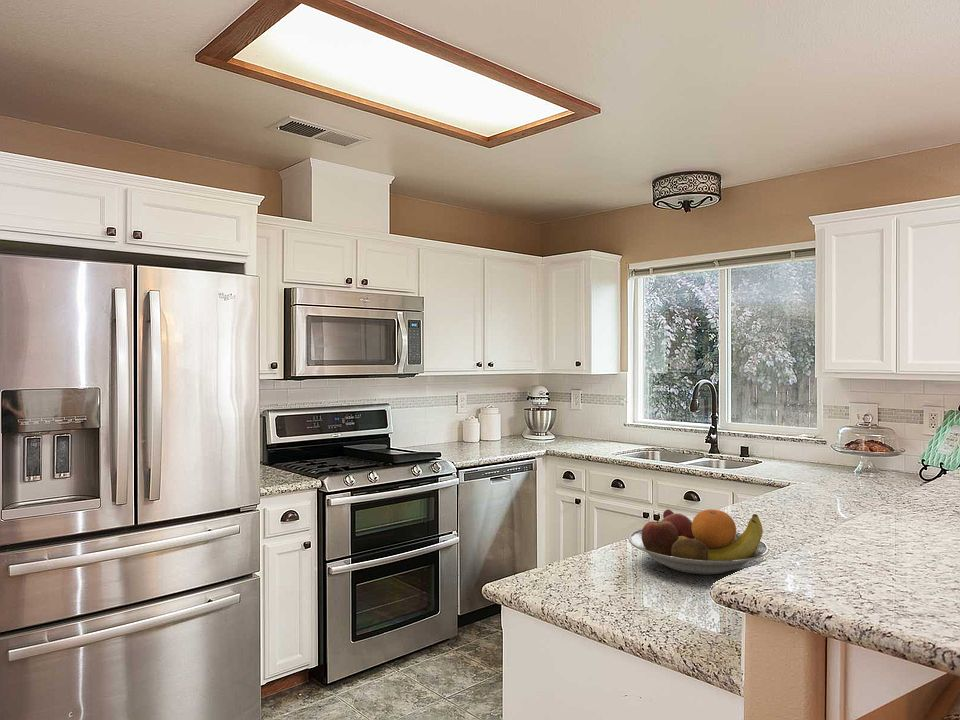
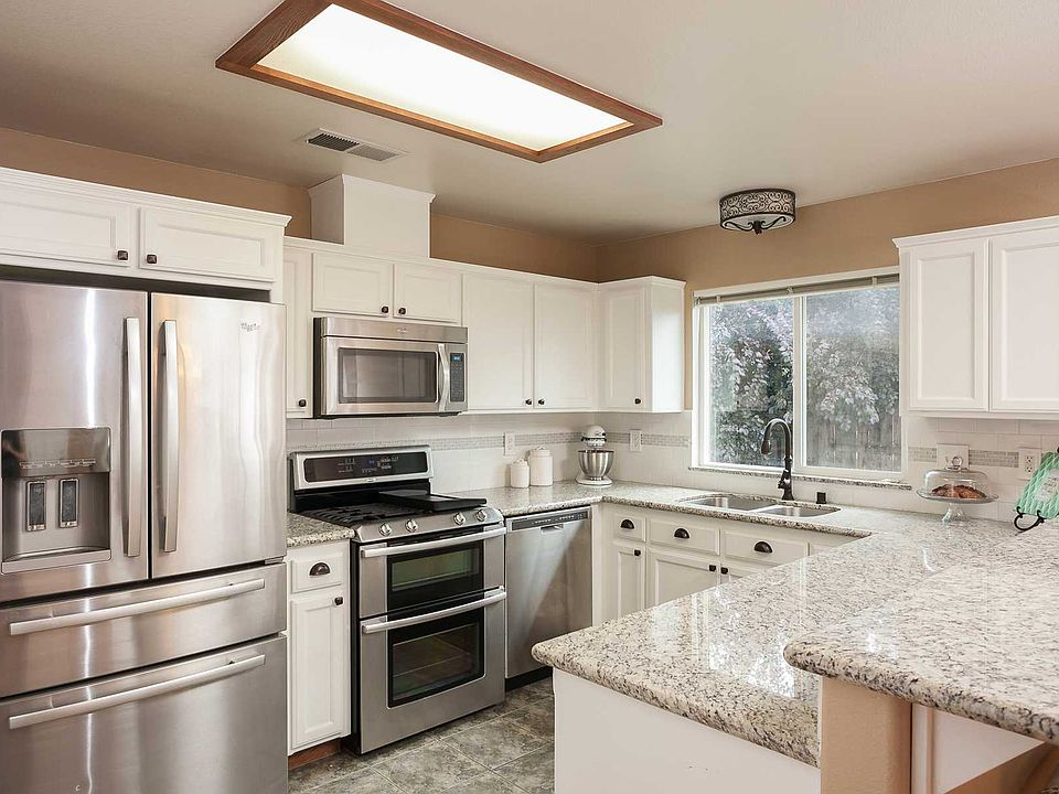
- fruit bowl (696, 536)
